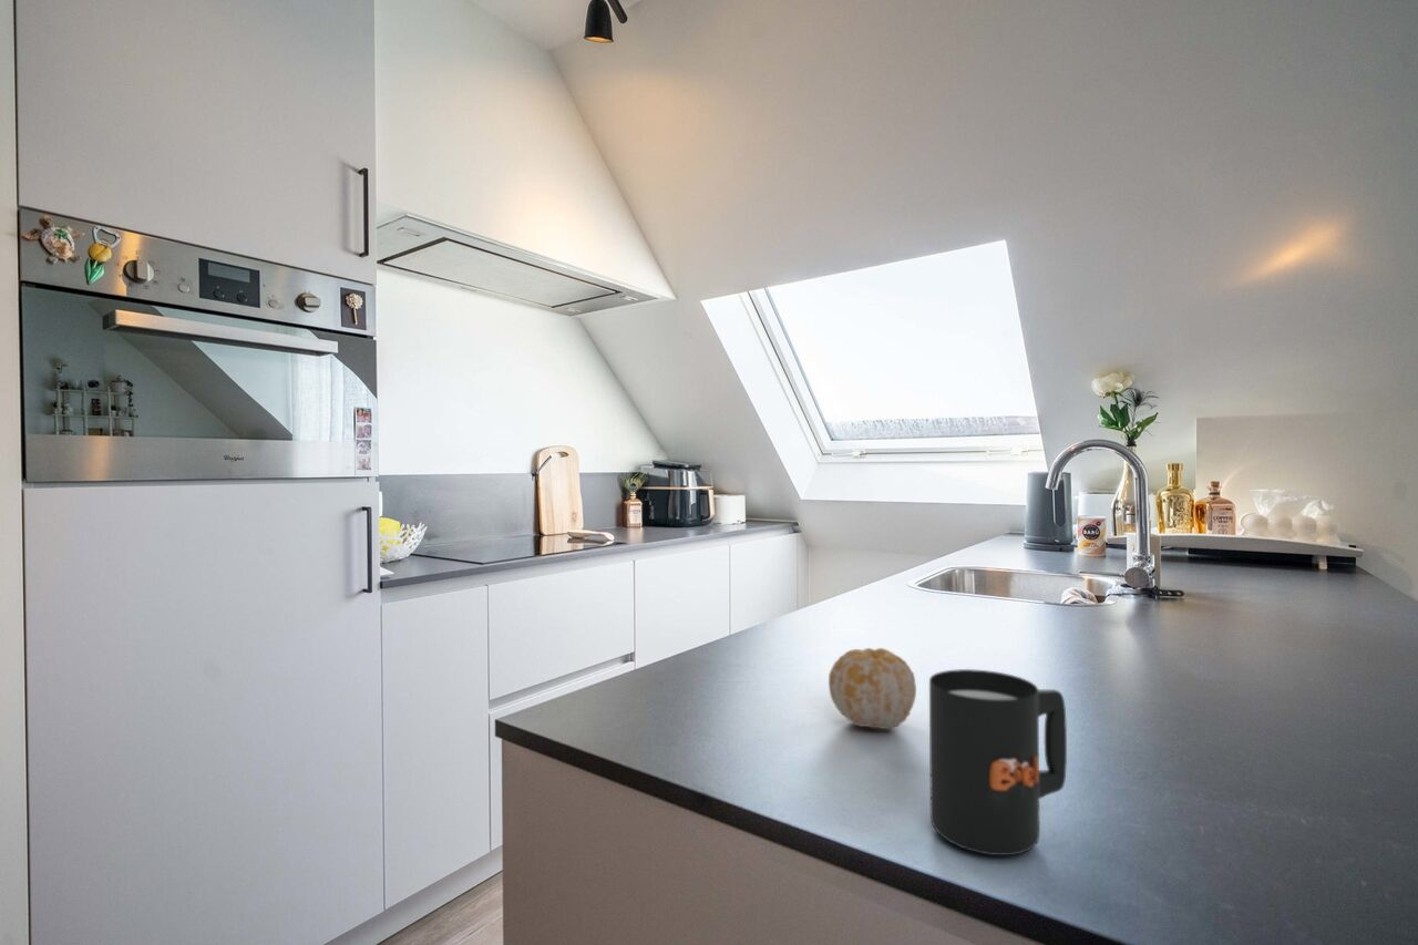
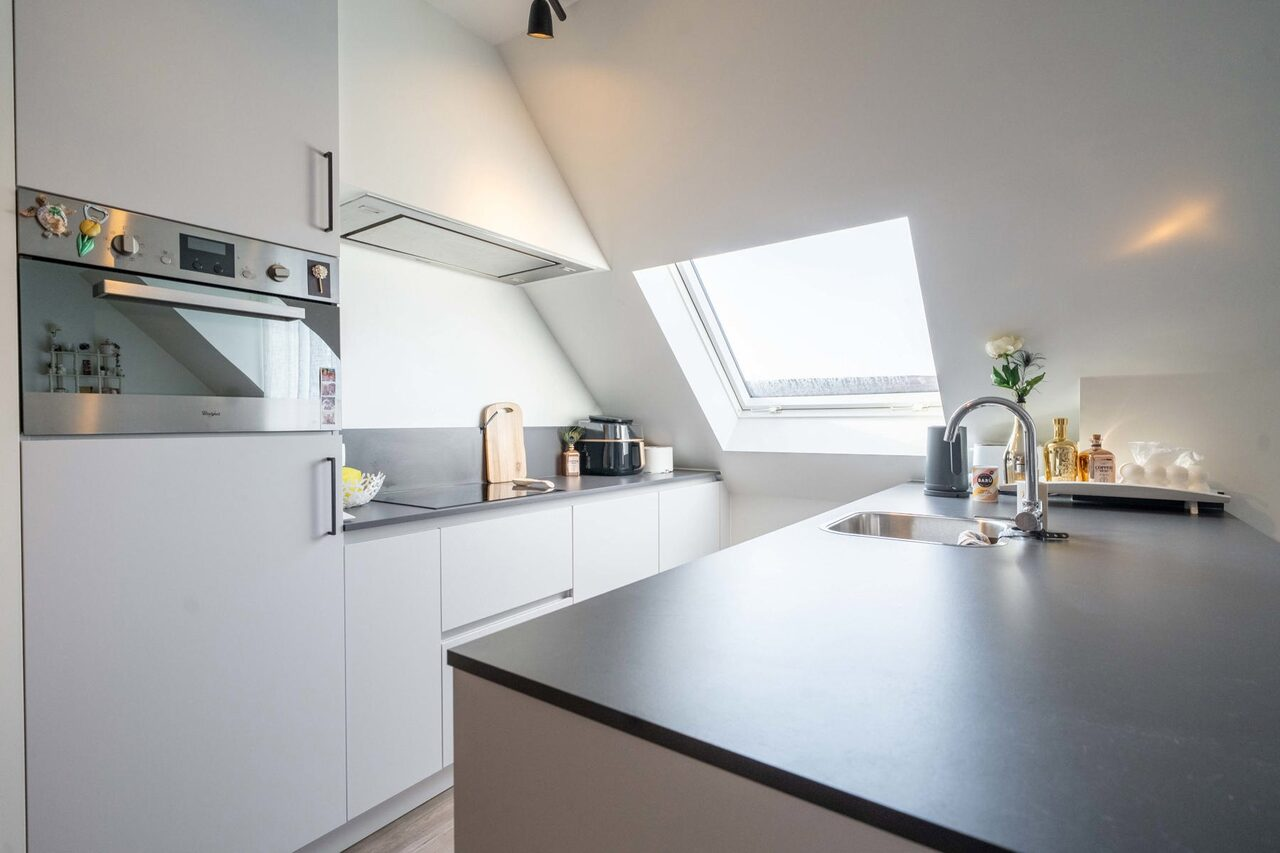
- mug (1004, 756)
- fruit (872, 687)
